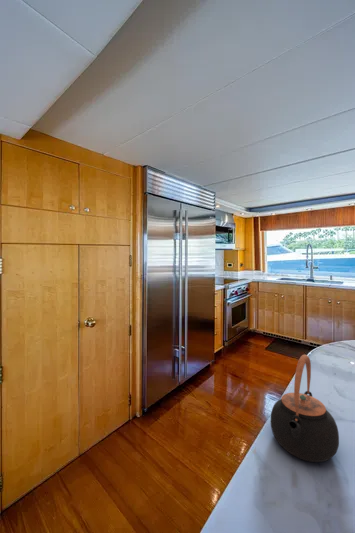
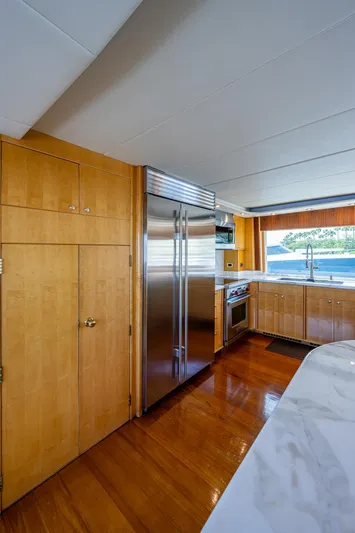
- teapot (301, 402)
